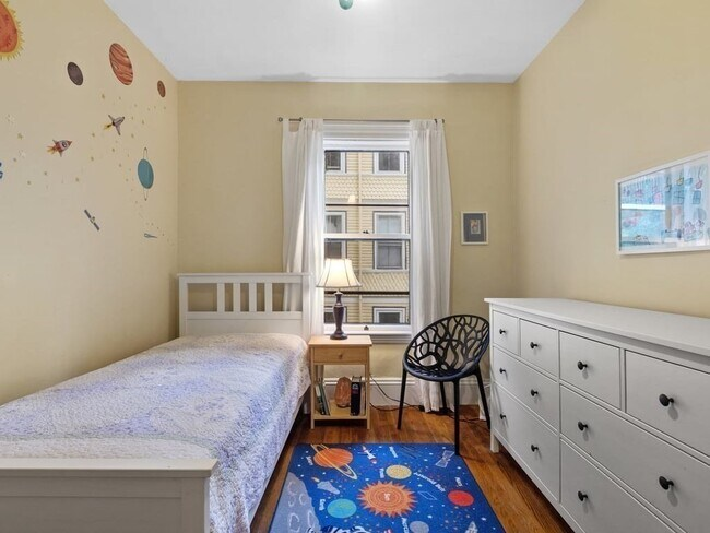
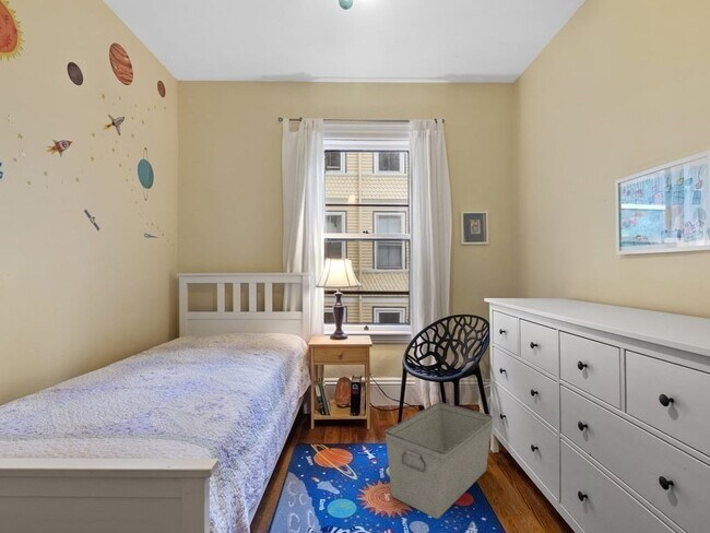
+ storage bin (441, 452)
